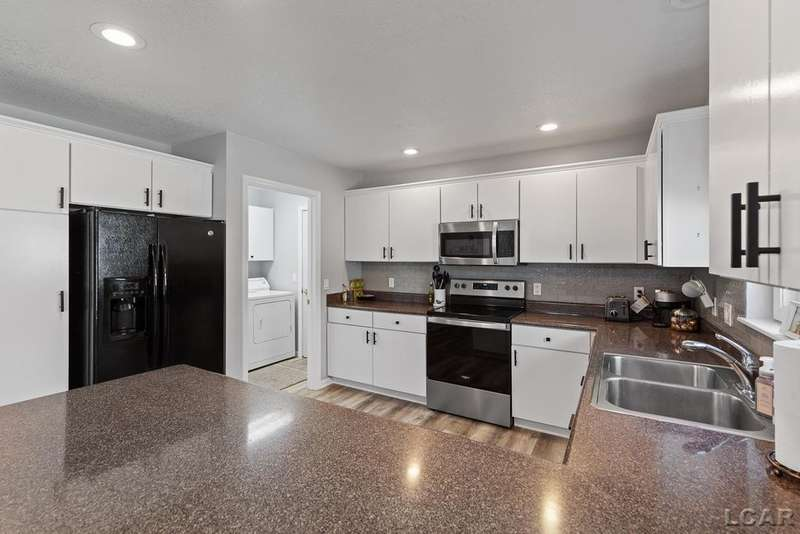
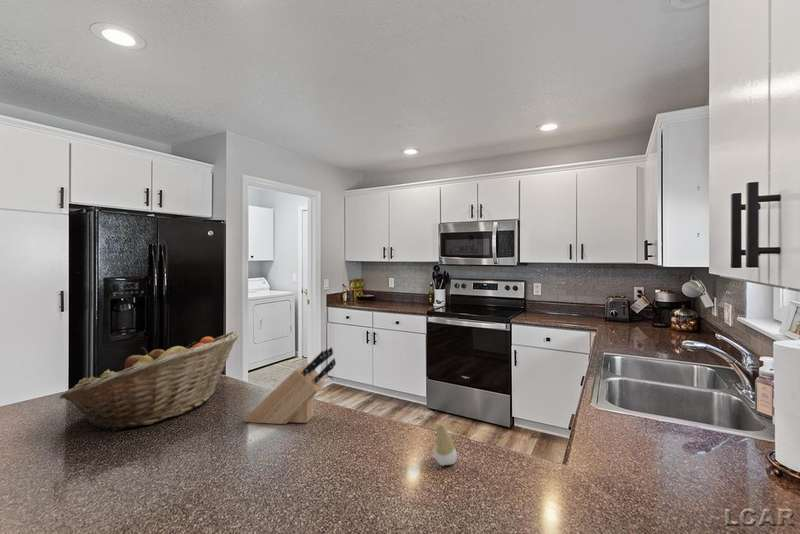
+ knife block (292, 382)
+ tooth (445, 441)
+ fruit basket (164, 372)
